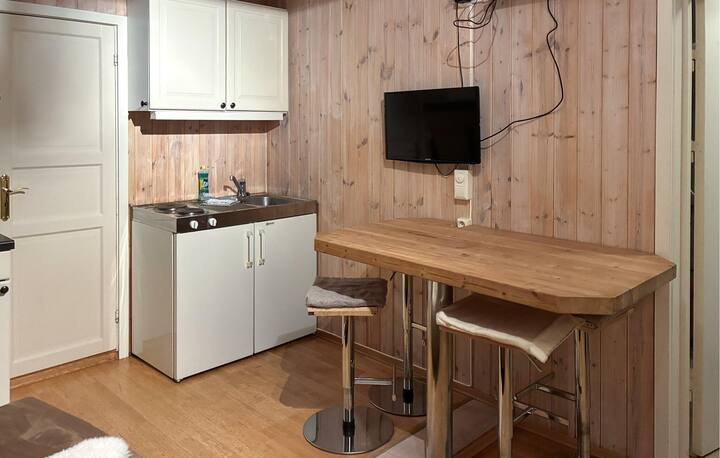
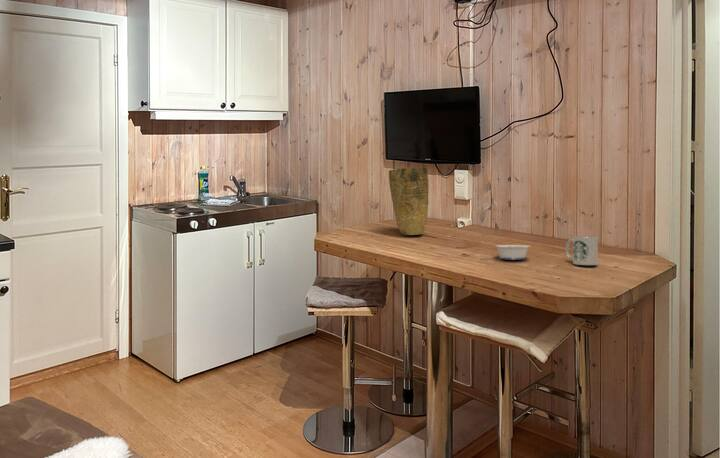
+ legume (511, 251)
+ mug (580, 250)
+ vase (408, 201)
